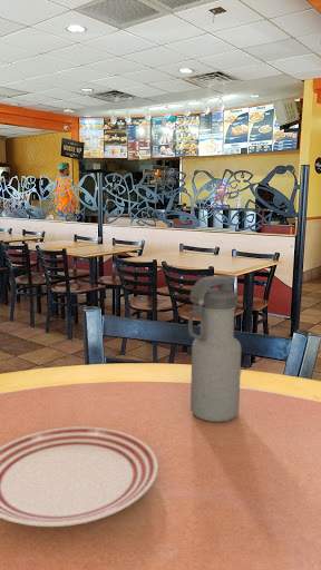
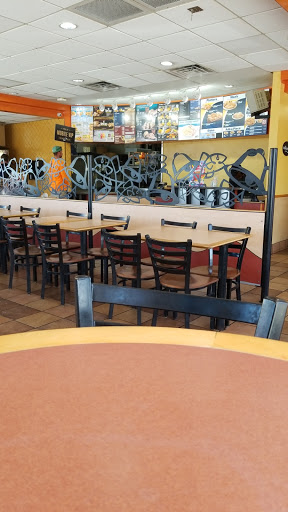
- water bottle (215, 346)
- dinner plate (68, 473)
